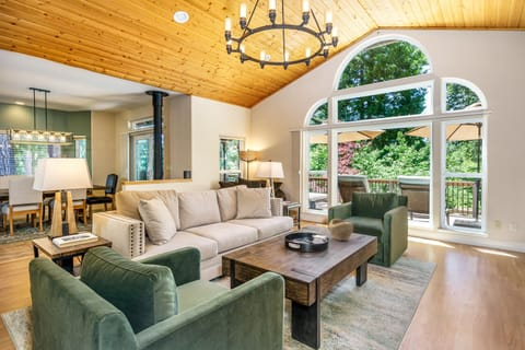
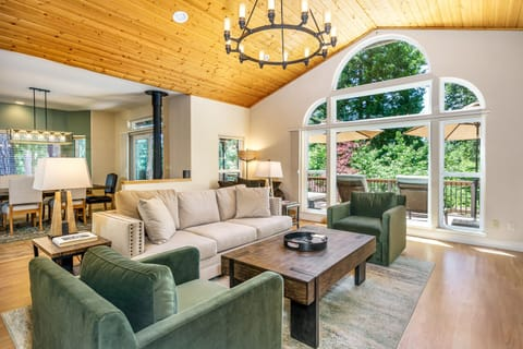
- decorative bowl (340, 229)
